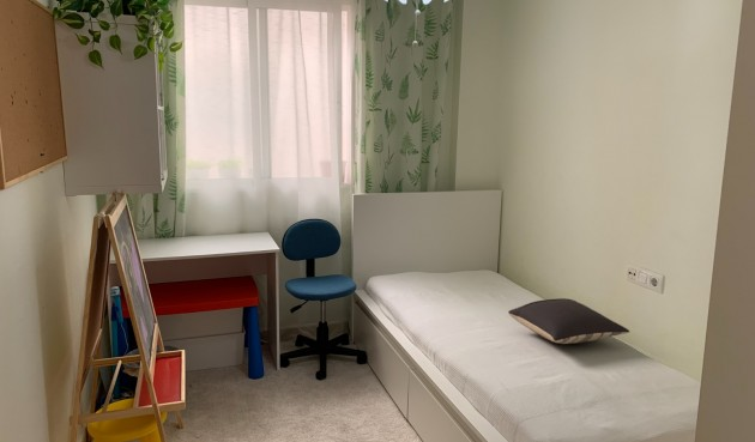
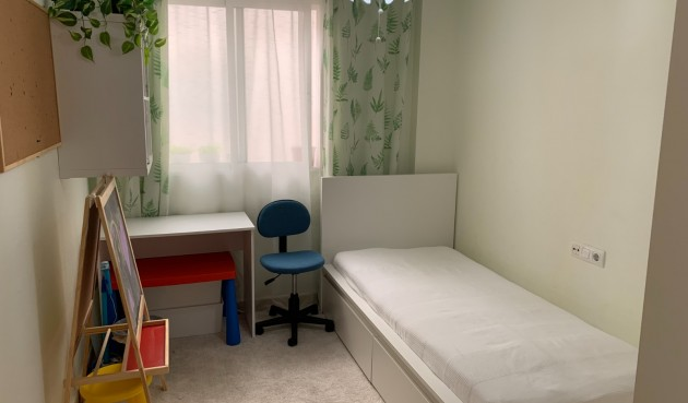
- pillow (566, 321)
